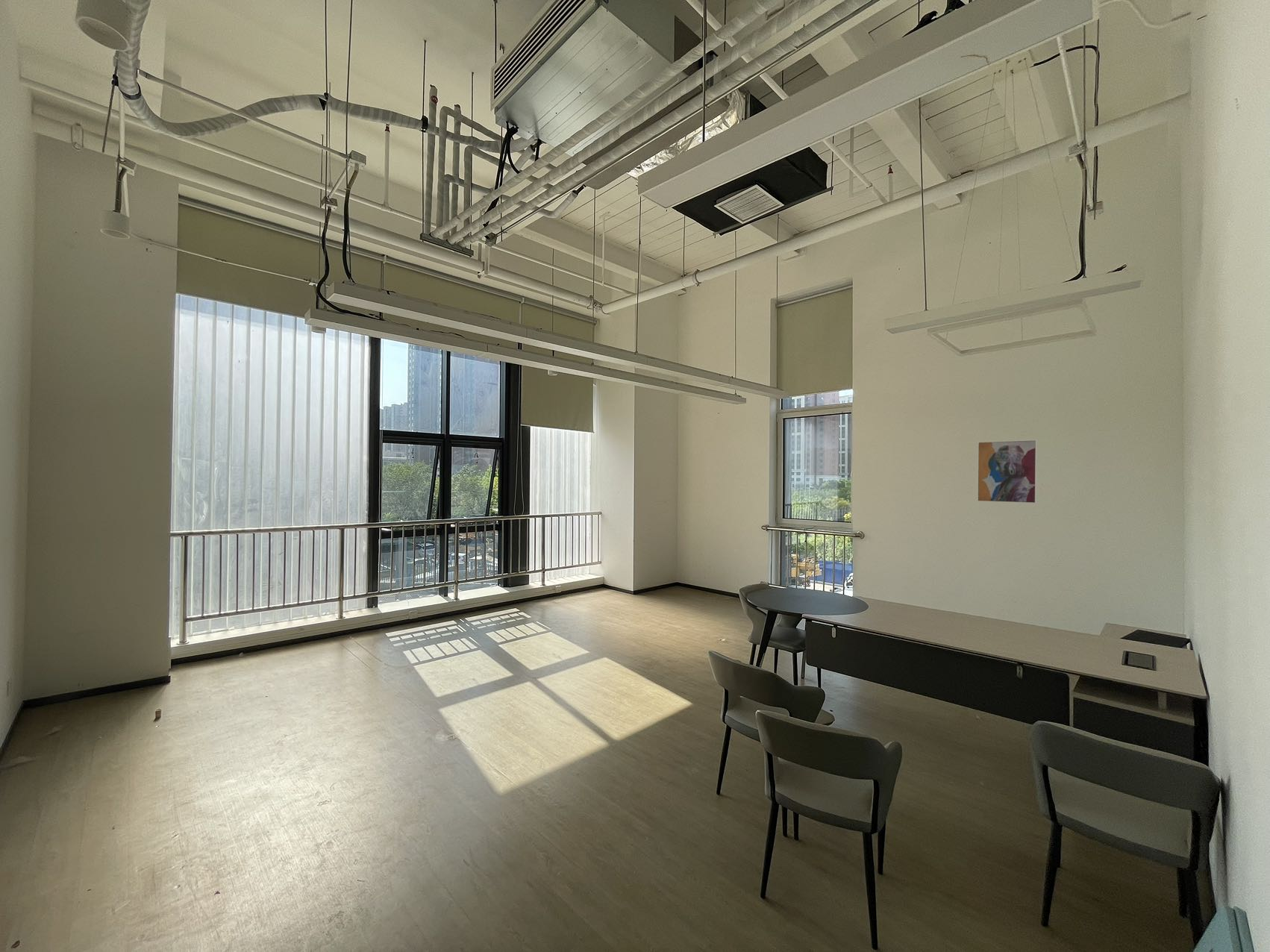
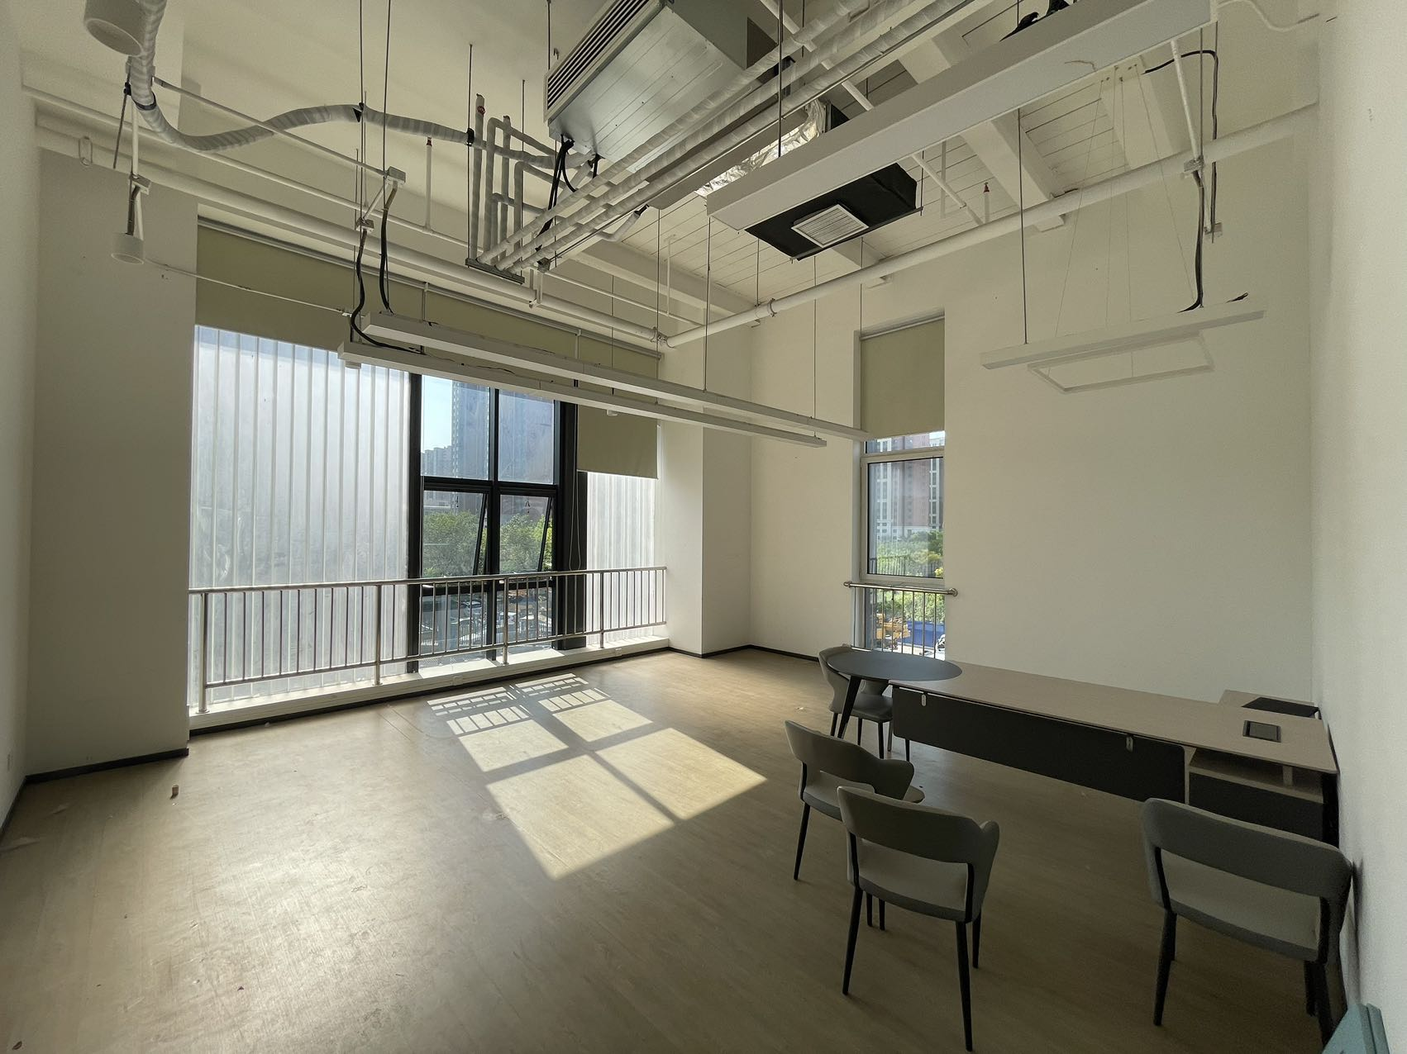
- wall art (1006, 472)
